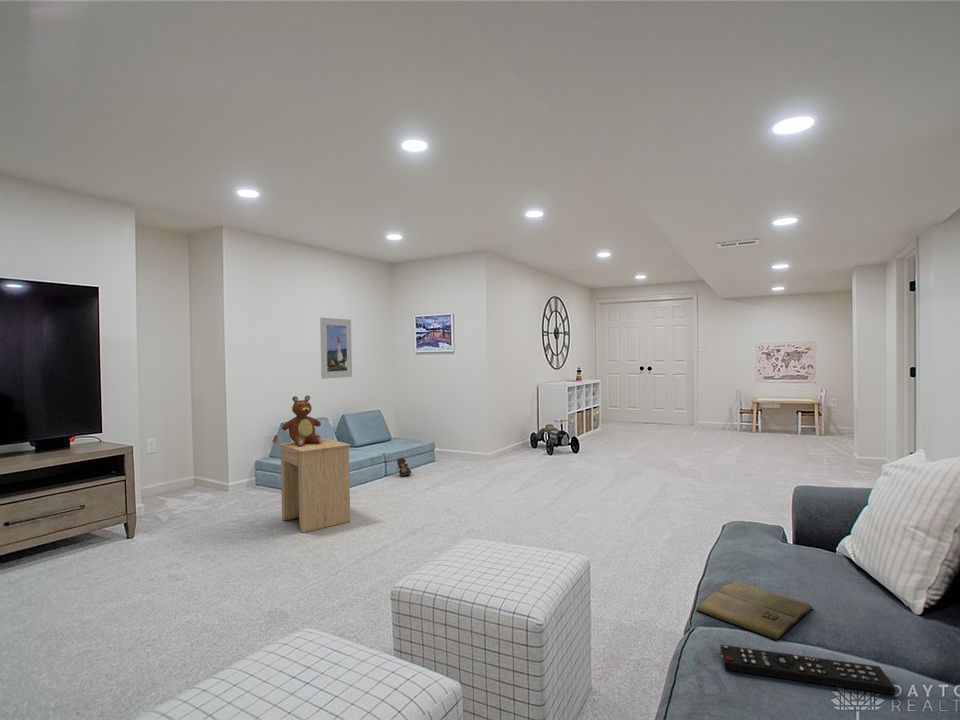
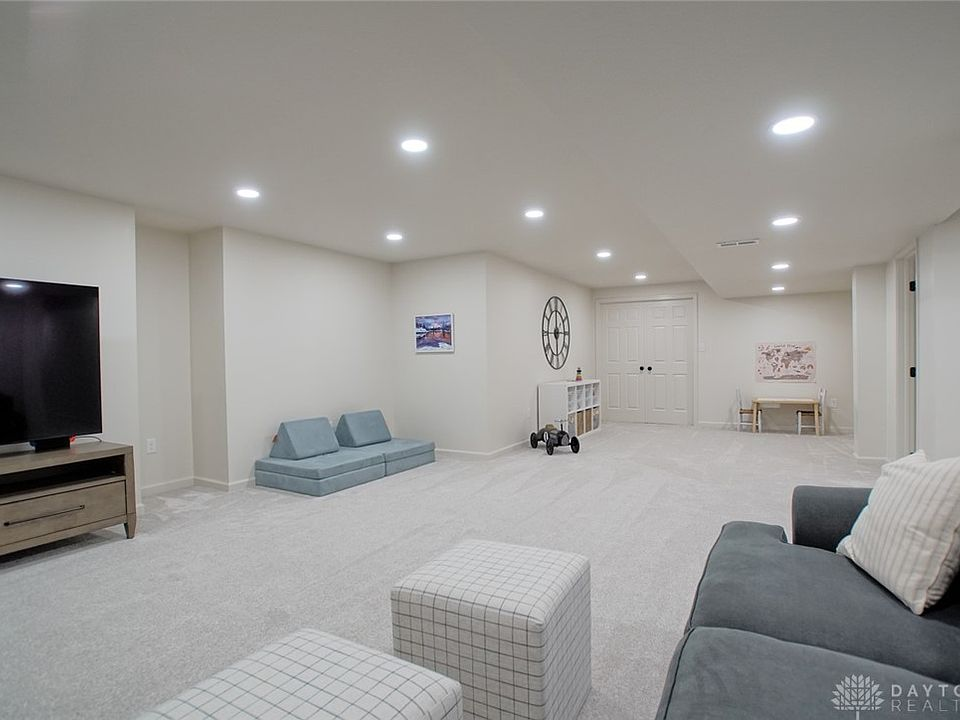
- book (754, 605)
- remote control (800, 666)
- side table (315, 482)
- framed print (336, 348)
- plush toy (402, 466)
- teddy bear (304, 419)
